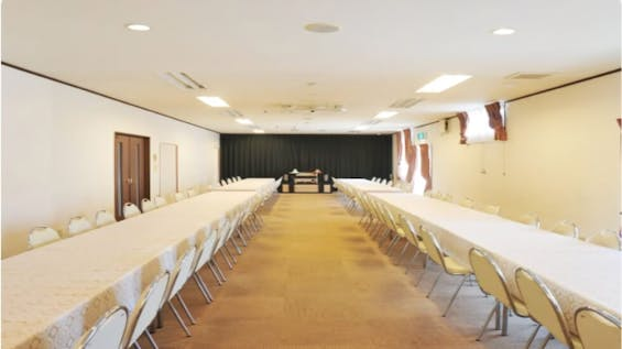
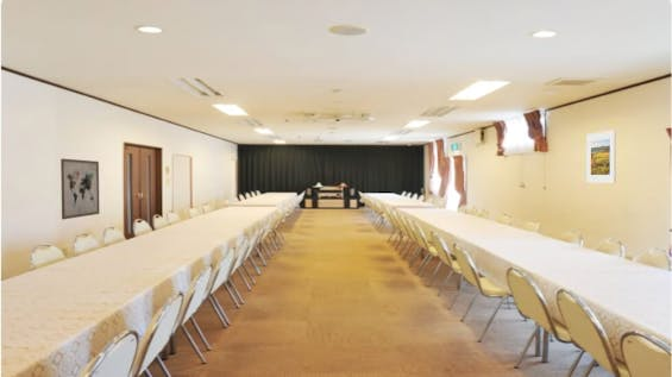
+ wall art (81, 188)
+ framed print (599, 157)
